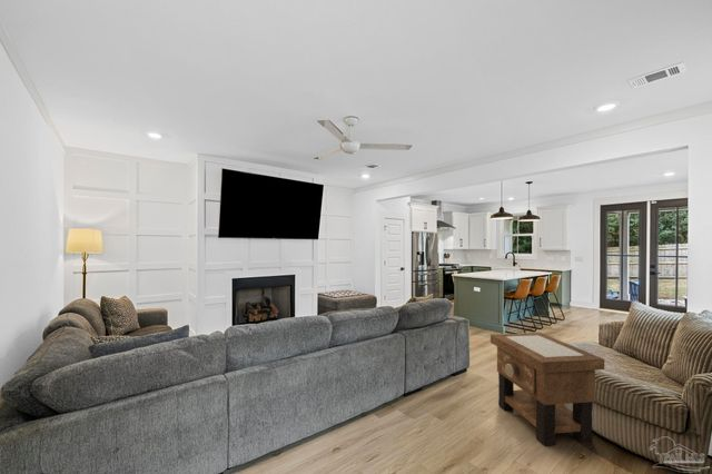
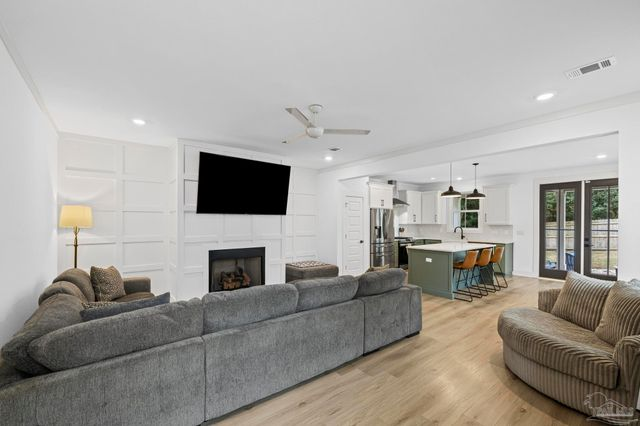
- side table (538, 383)
